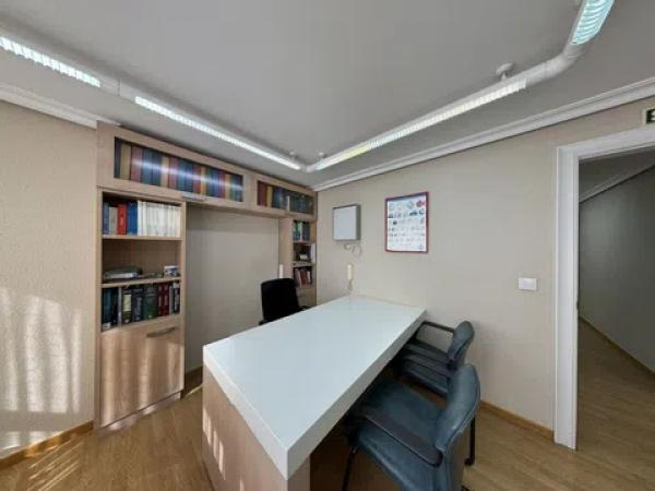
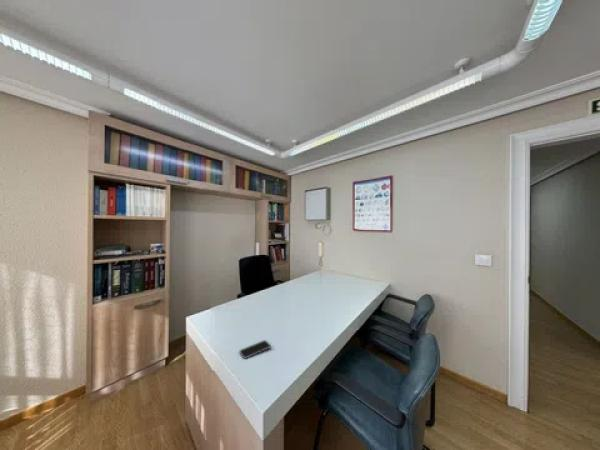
+ smartphone (255, 348)
